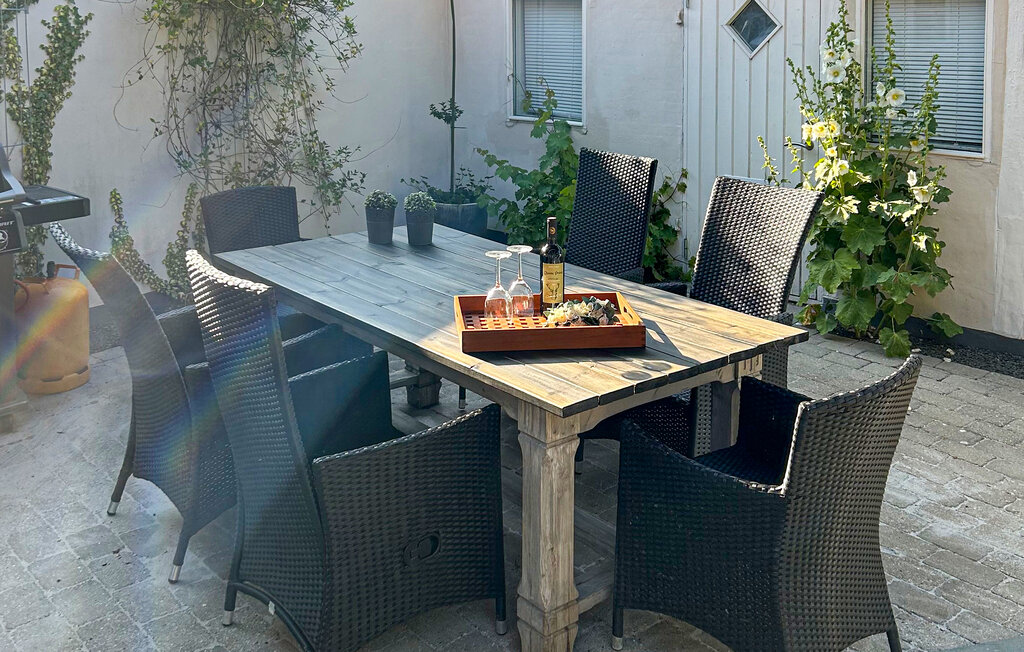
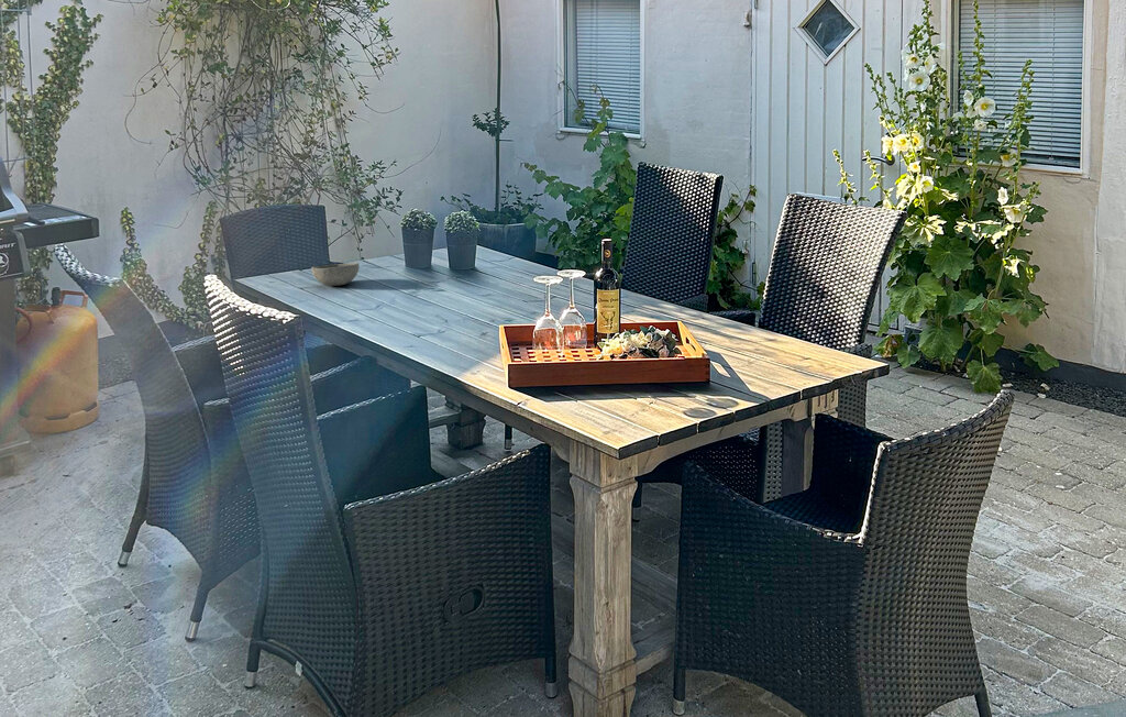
+ bowl (335, 274)
